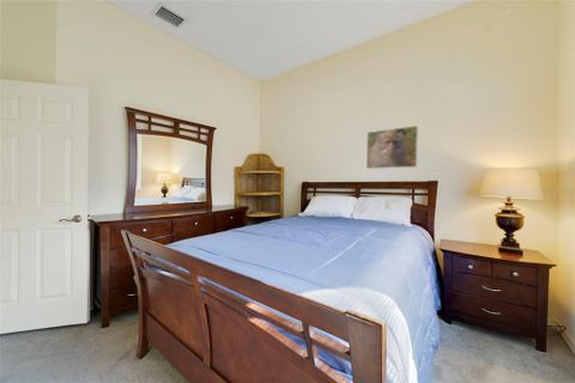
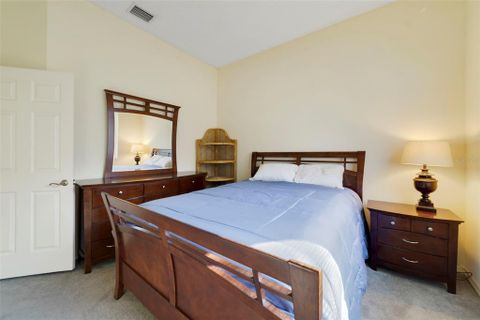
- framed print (391, 148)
